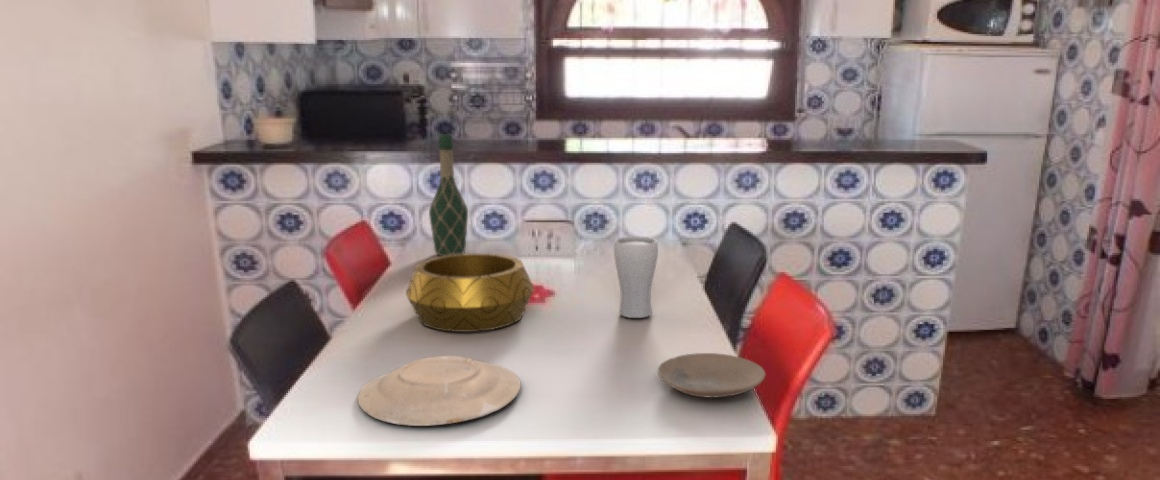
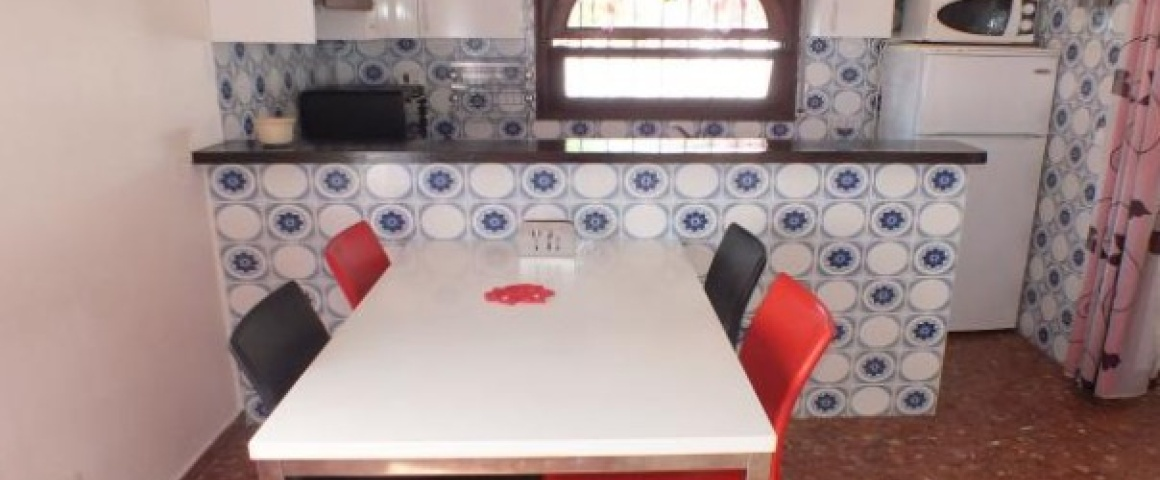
- plate (439, 380)
- drinking glass (635, 277)
- wine bottle (447, 195)
- plate (710, 378)
- decorative bowl (470, 290)
